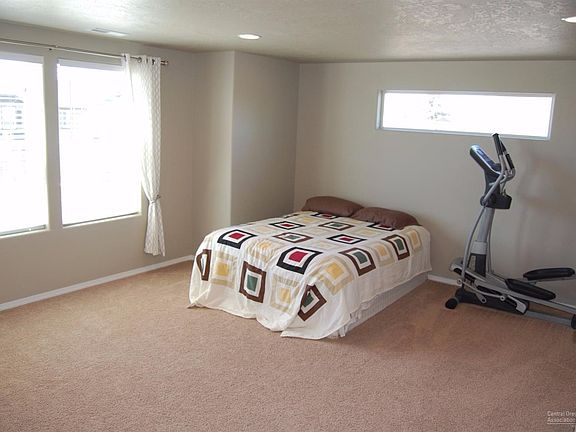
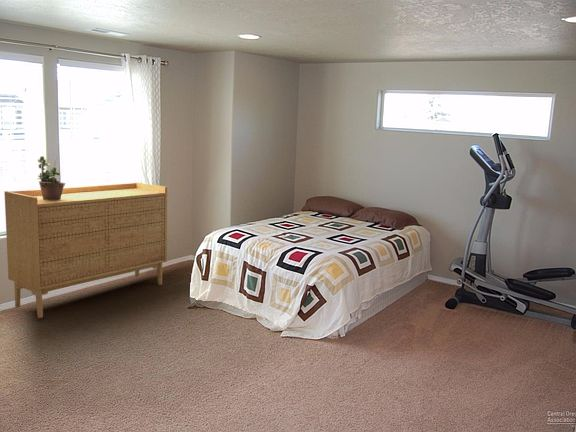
+ potted plant (51, 175)
+ sideboard (93, 242)
